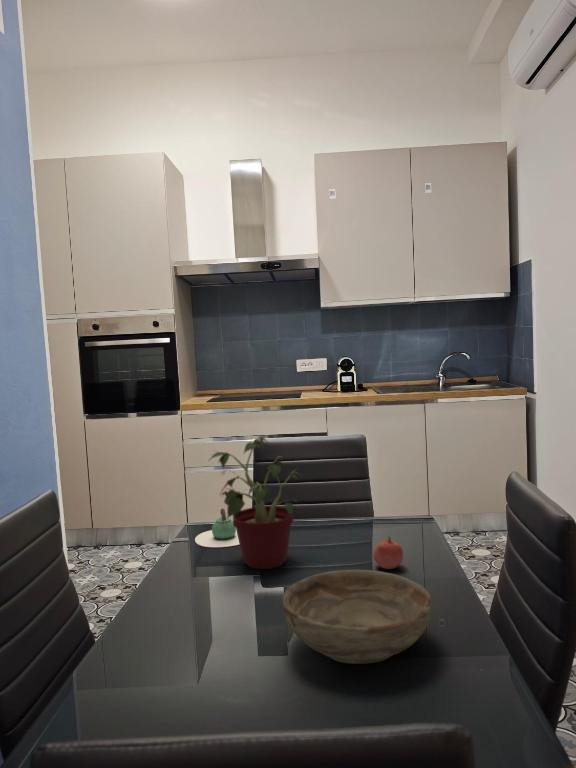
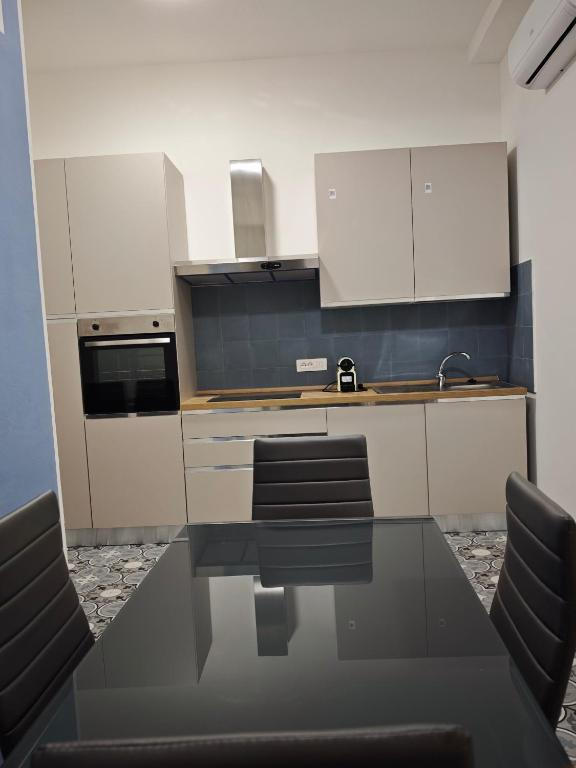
- potted plant (261, 504)
- teapot (223, 522)
- bowl (357, 619)
- apple (387, 552)
